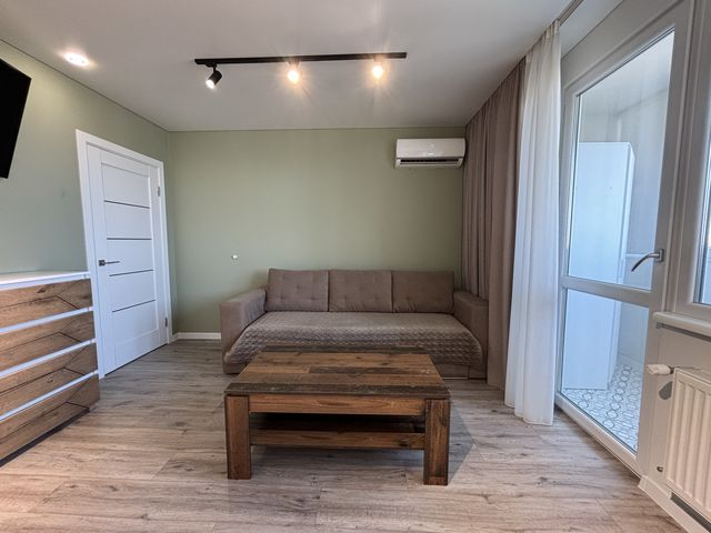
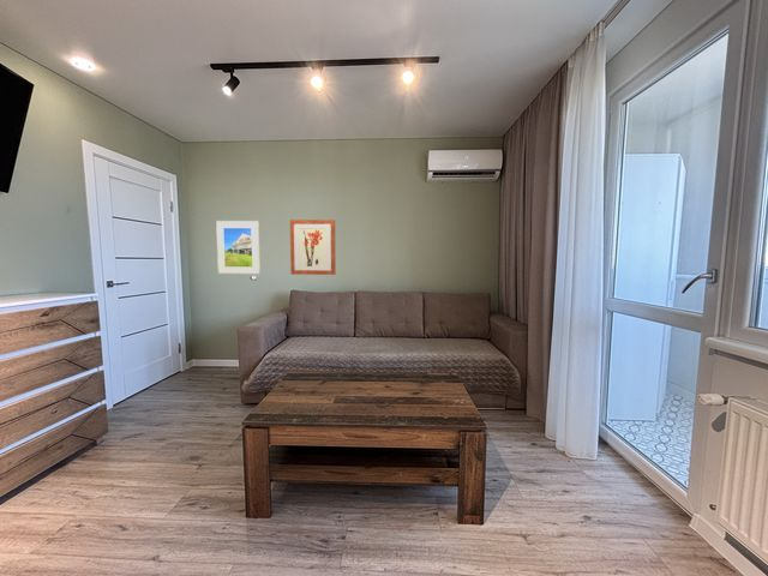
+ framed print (238, 247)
+ wall art (312, 247)
